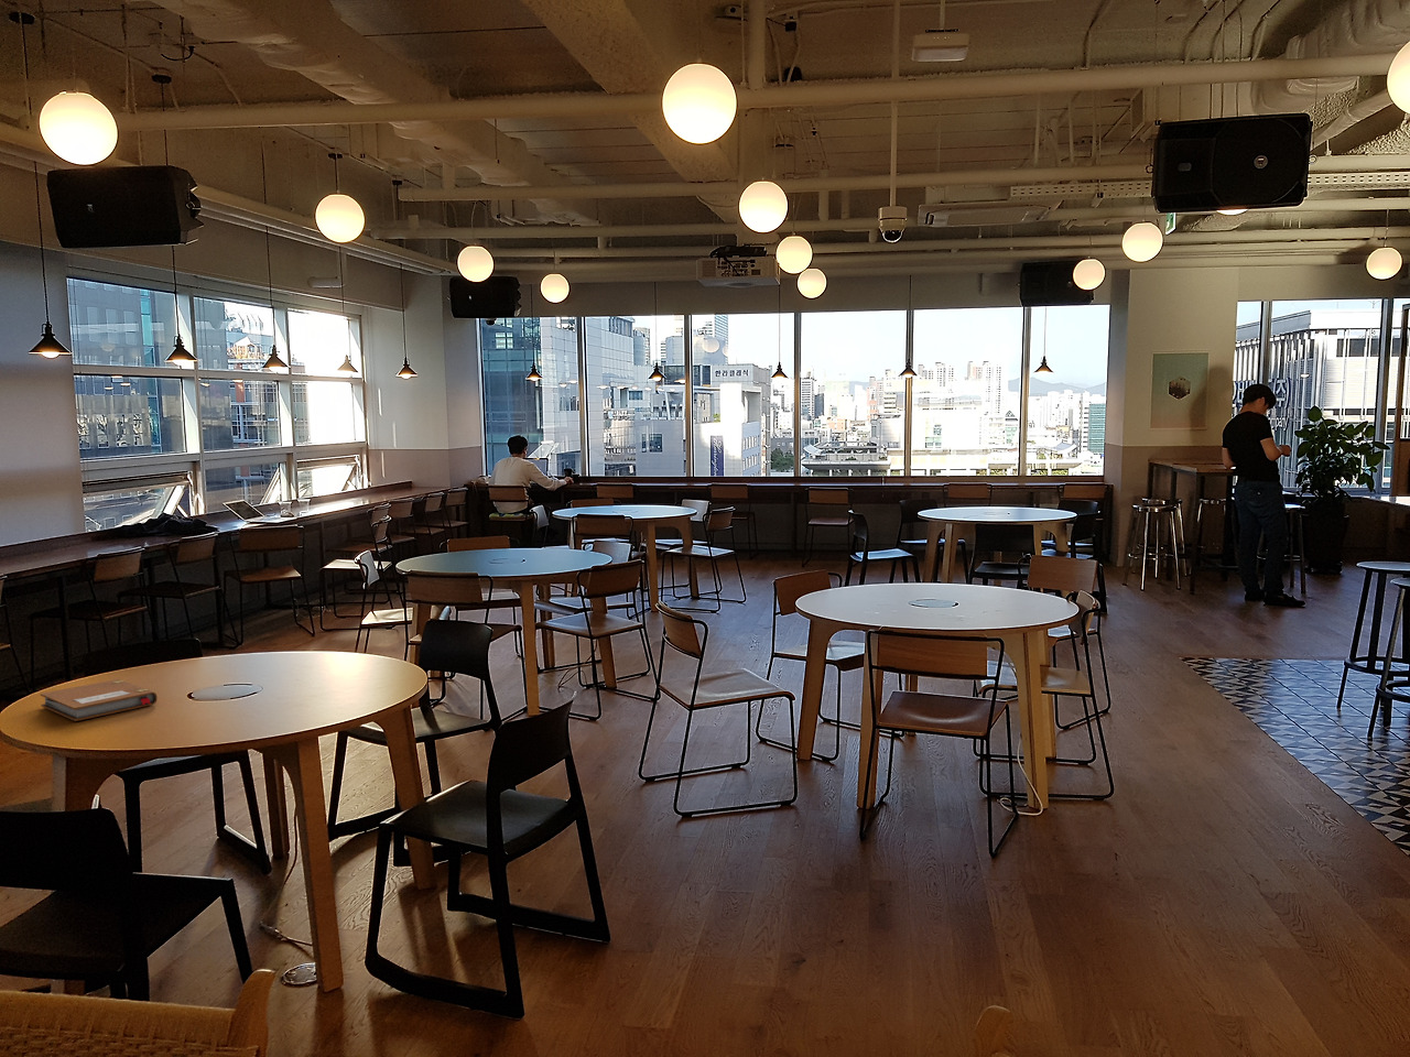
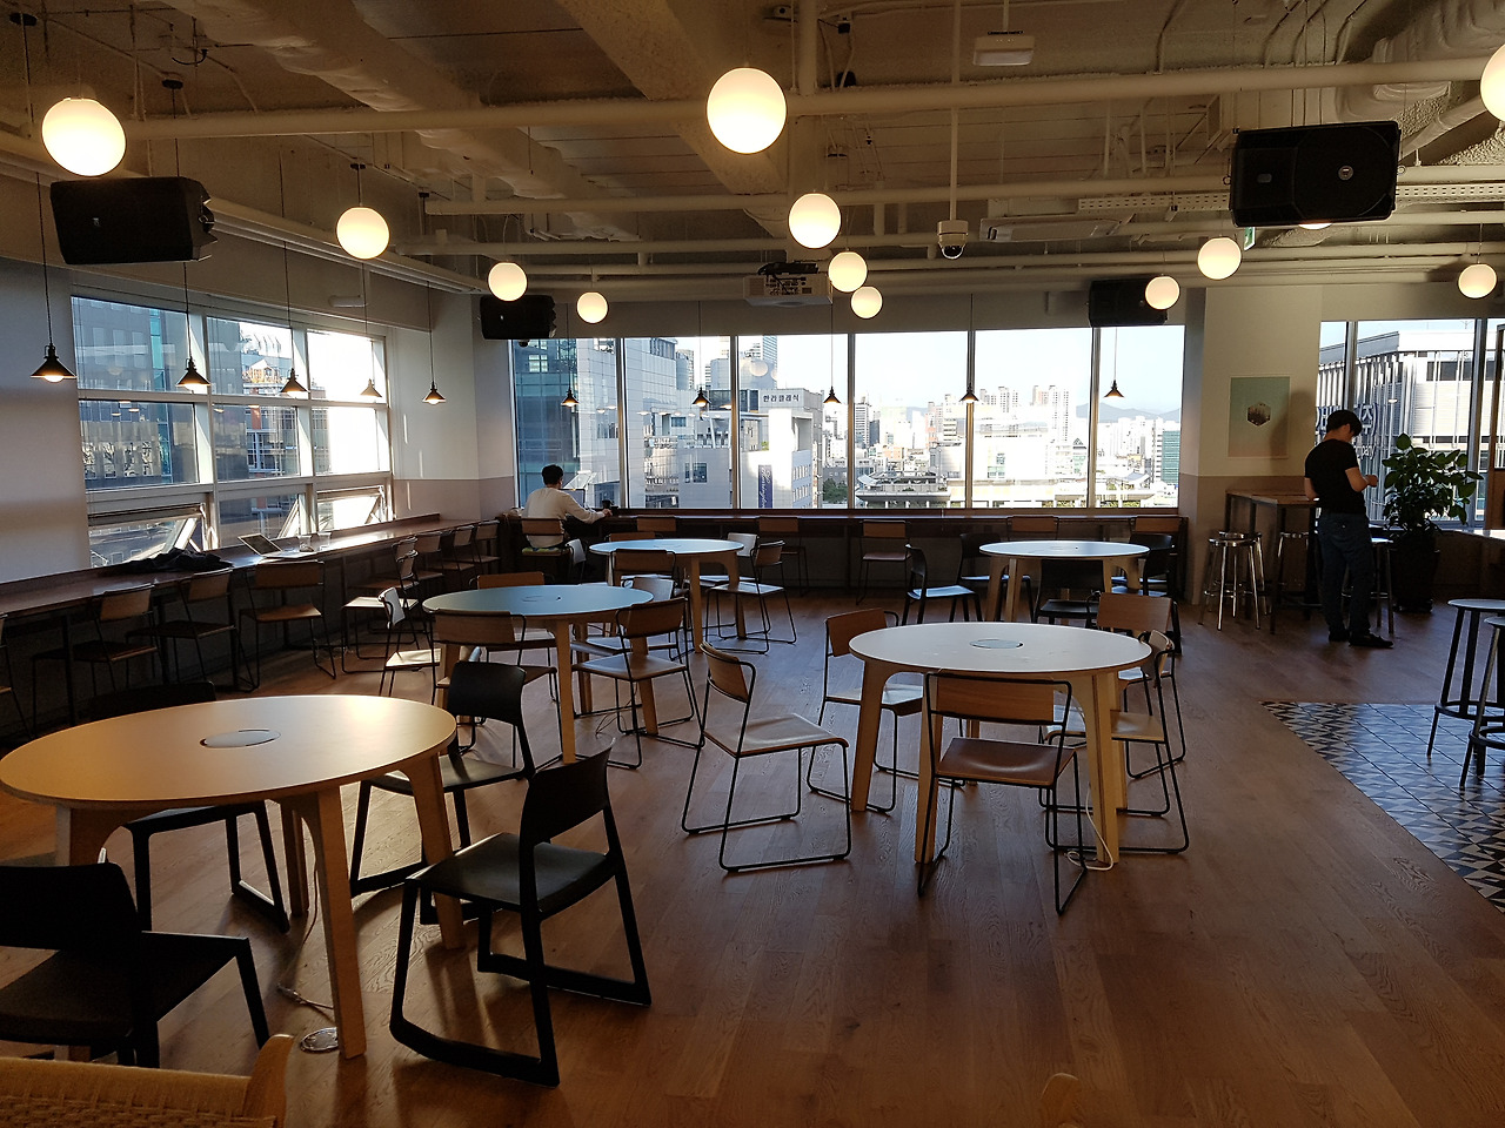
- notebook (100, 698)
